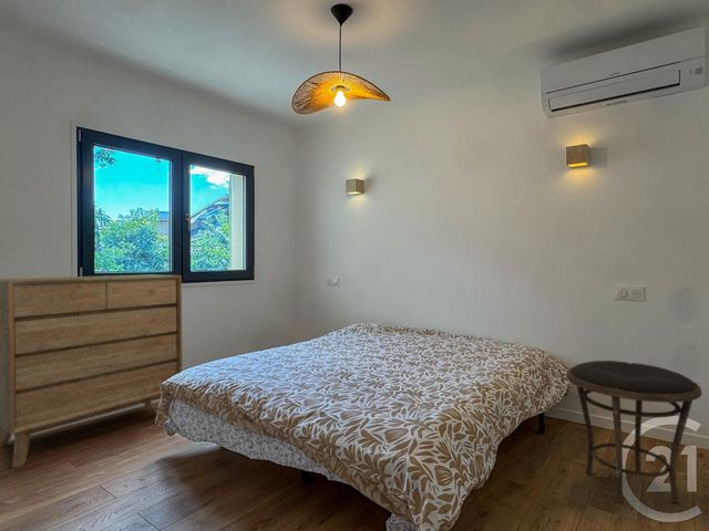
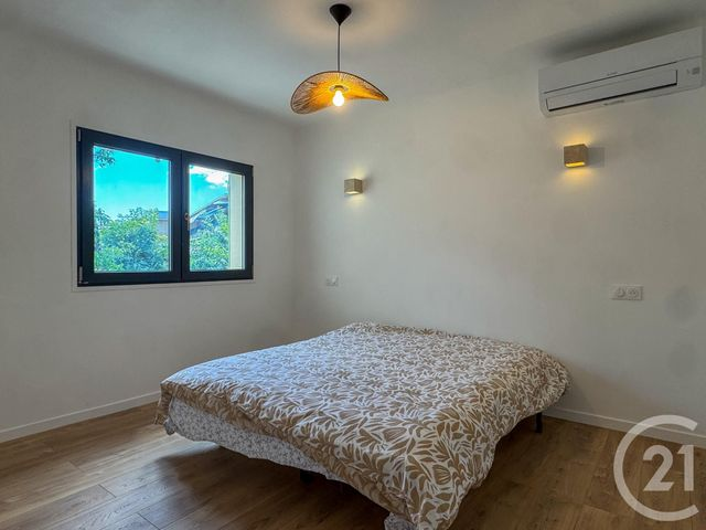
- side table (635, 427)
- dresser (93, 353)
